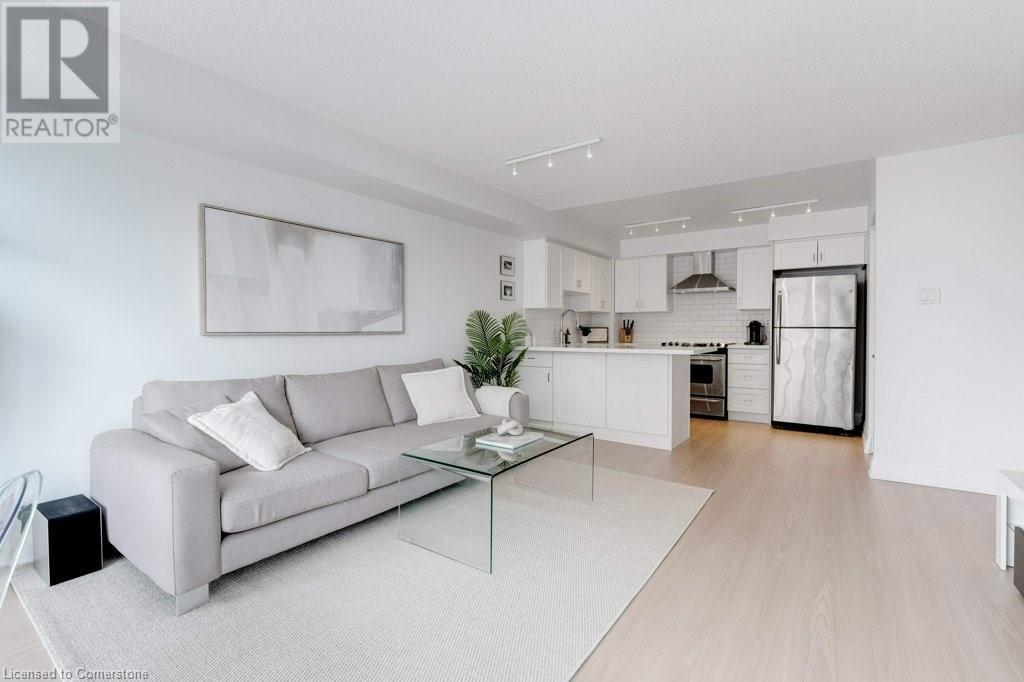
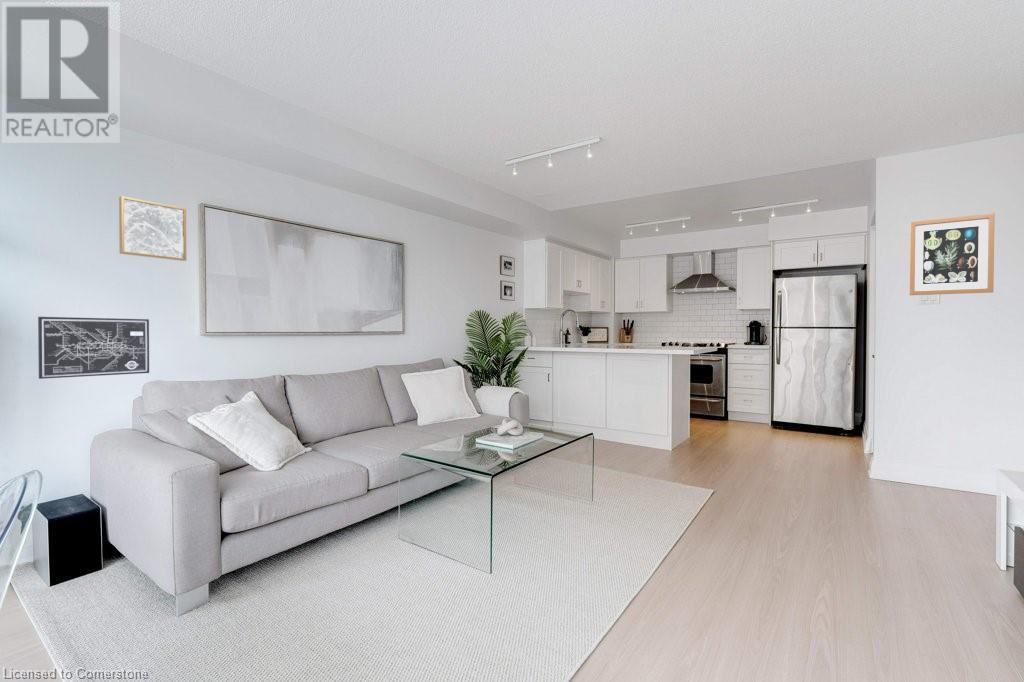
+ wall art (950, 255)
+ wall art (154, 230)
+ wall art (97, 346)
